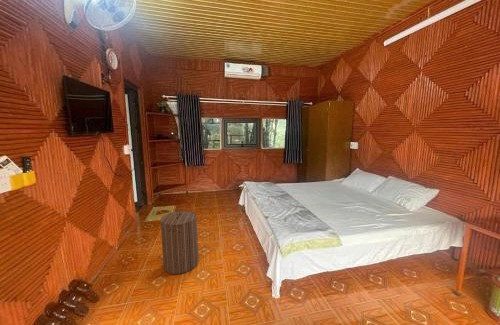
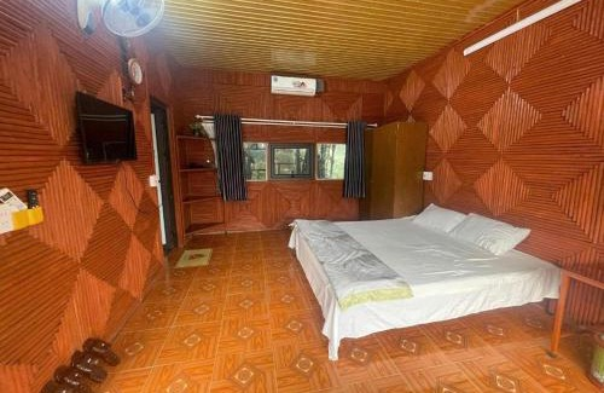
- laundry hamper (180, 236)
